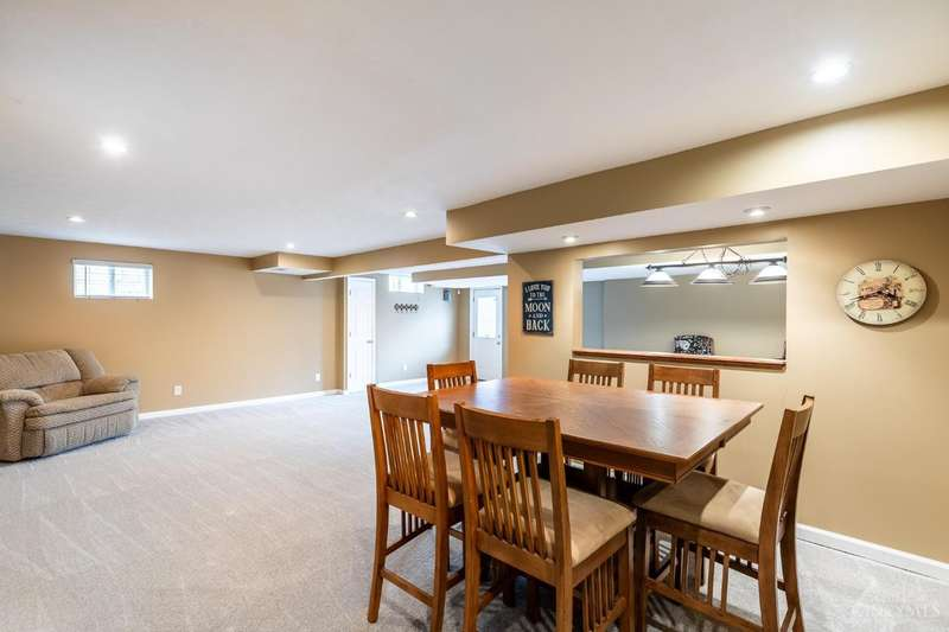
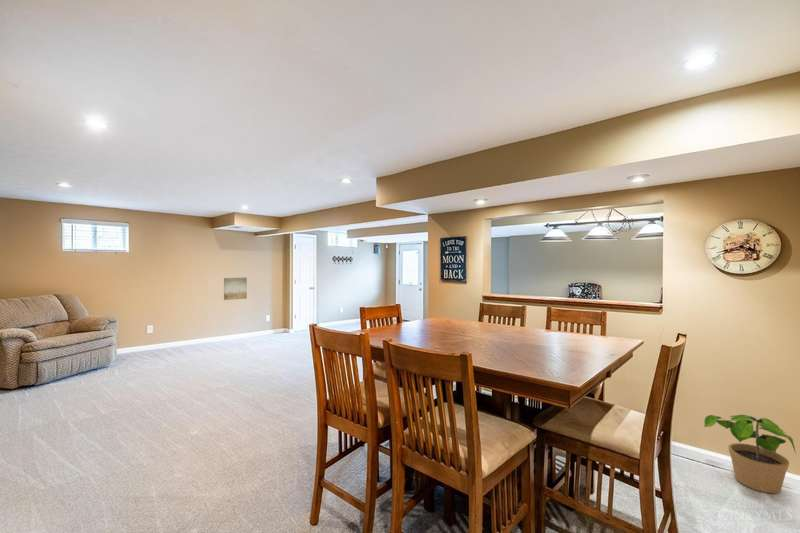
+ potted plant (746, 449)
+ wall art (235, 288)
